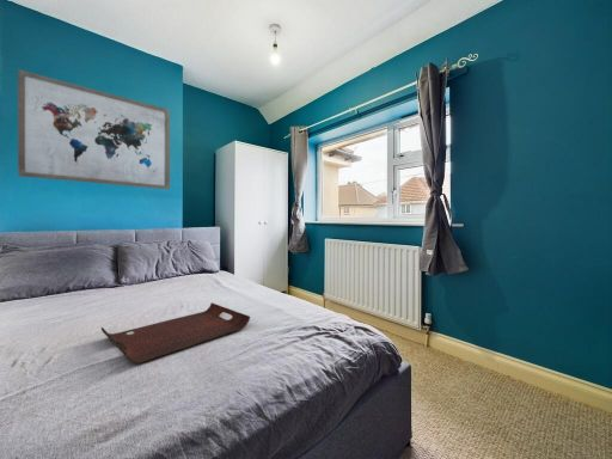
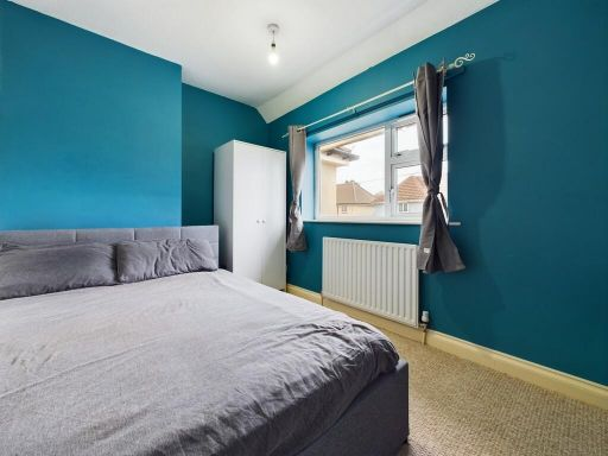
- serving tray (179, 326)
- wall art (104, 137)
